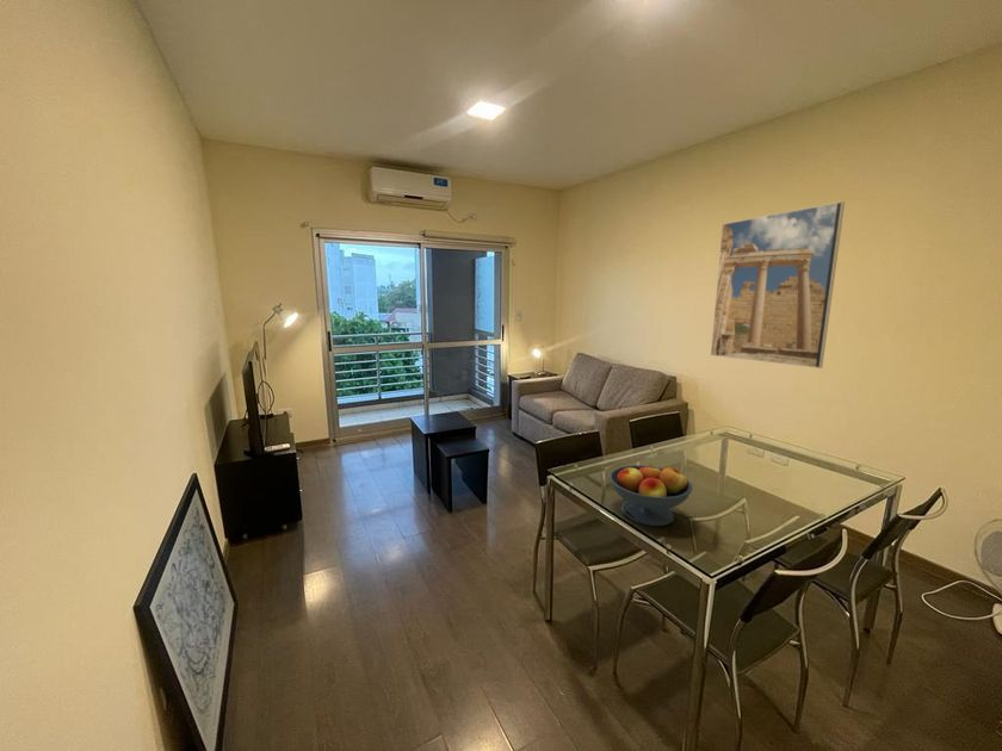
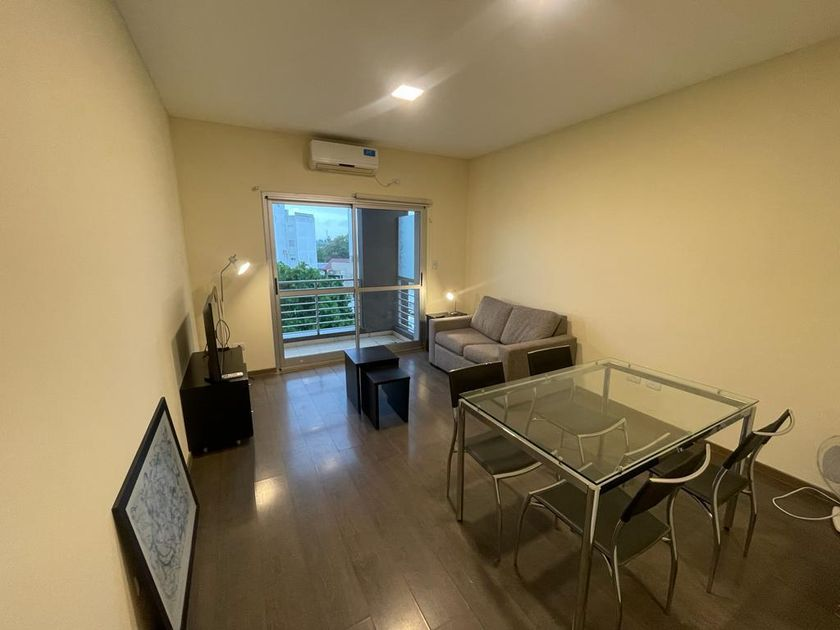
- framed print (767, 290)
- fruit bowl (648, 490)
